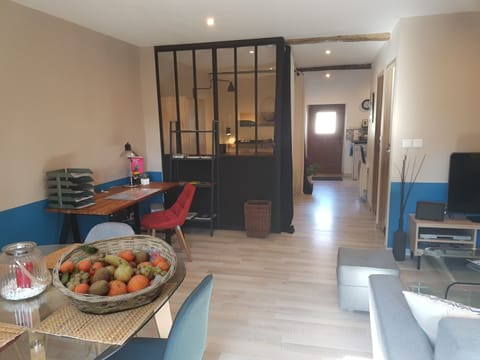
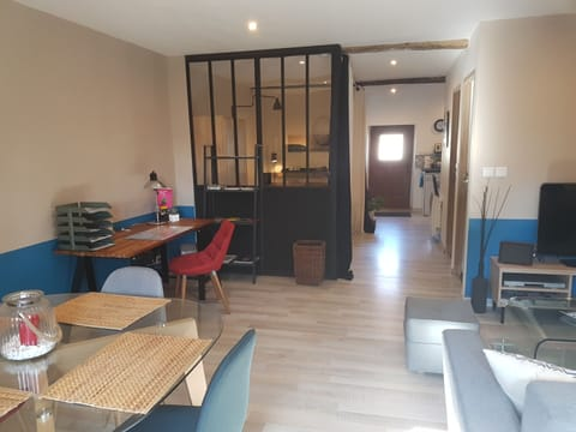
- fruit basket (118, 271)
